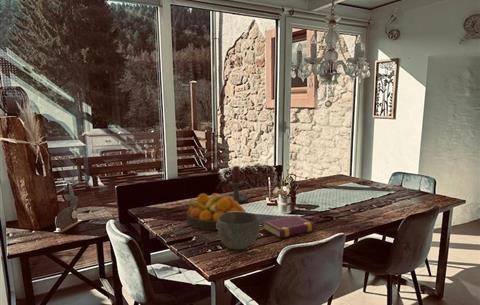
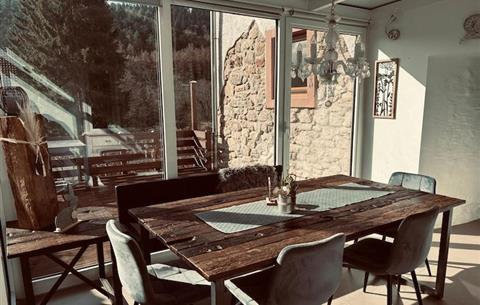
- bowl (238, 231)
- candle holder (239, 182)
- fruit bowl (216, 207)
- book (289, 225)
